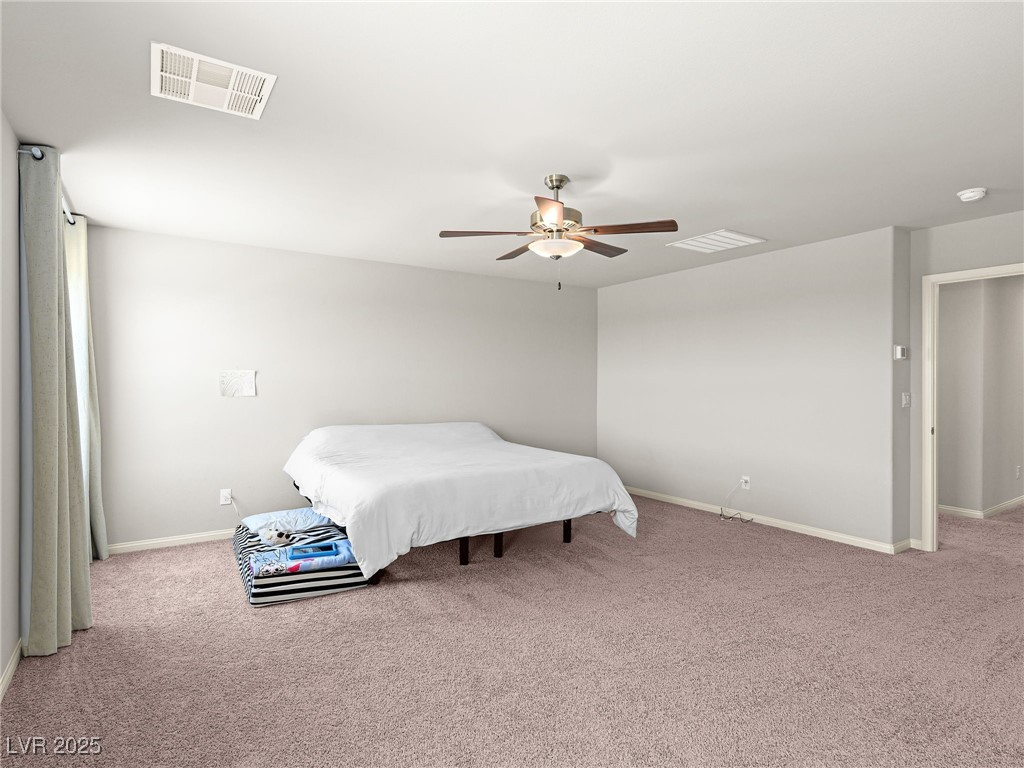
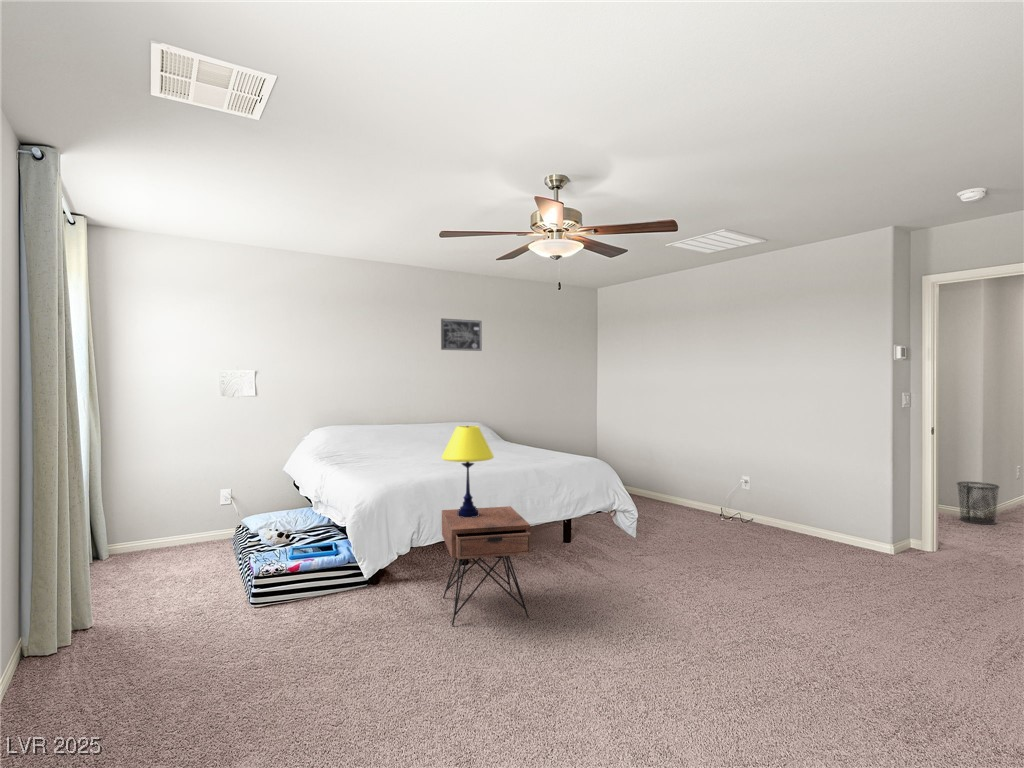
+ nightstand (485, 564)
+ table lamp (467, 470)
+ waste bin (977, 503)
+ wall art (461, 335)
